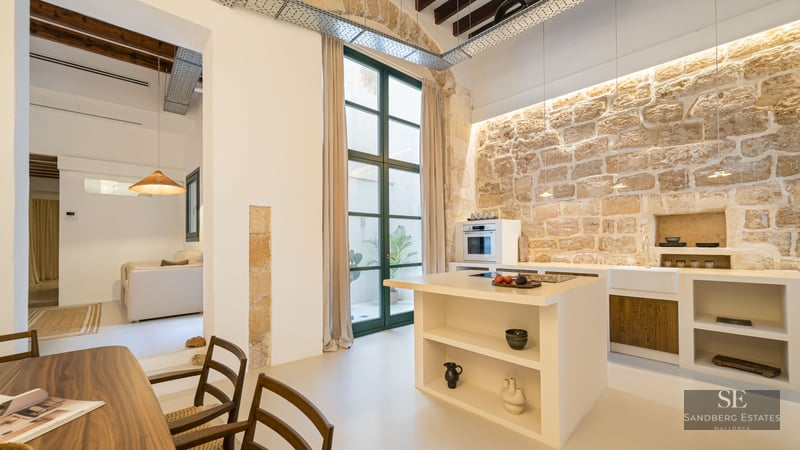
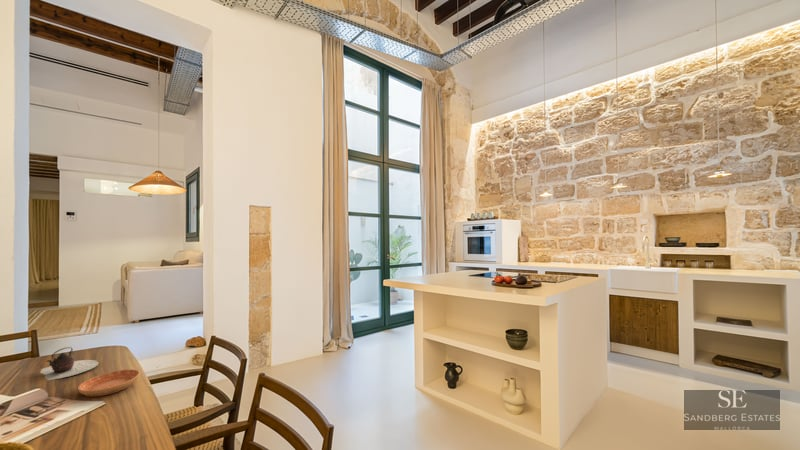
+ saucer (110, 383)
+ teapot (64, 358)
